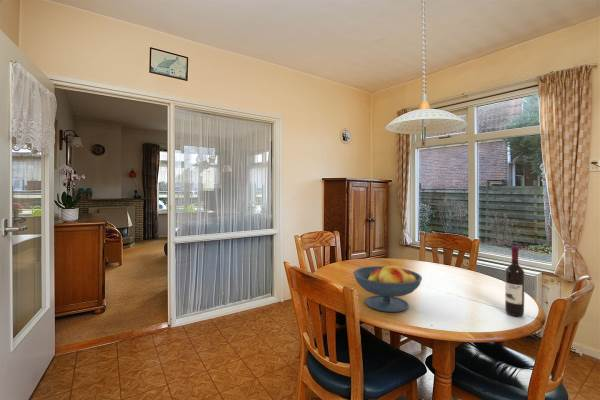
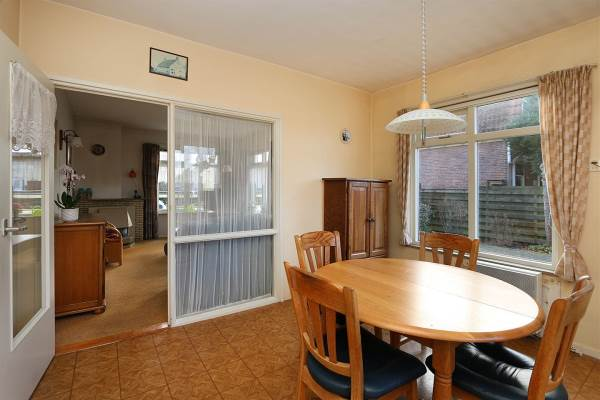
- wine bottle (514, 280)
- fruit bowl (386, 283)
